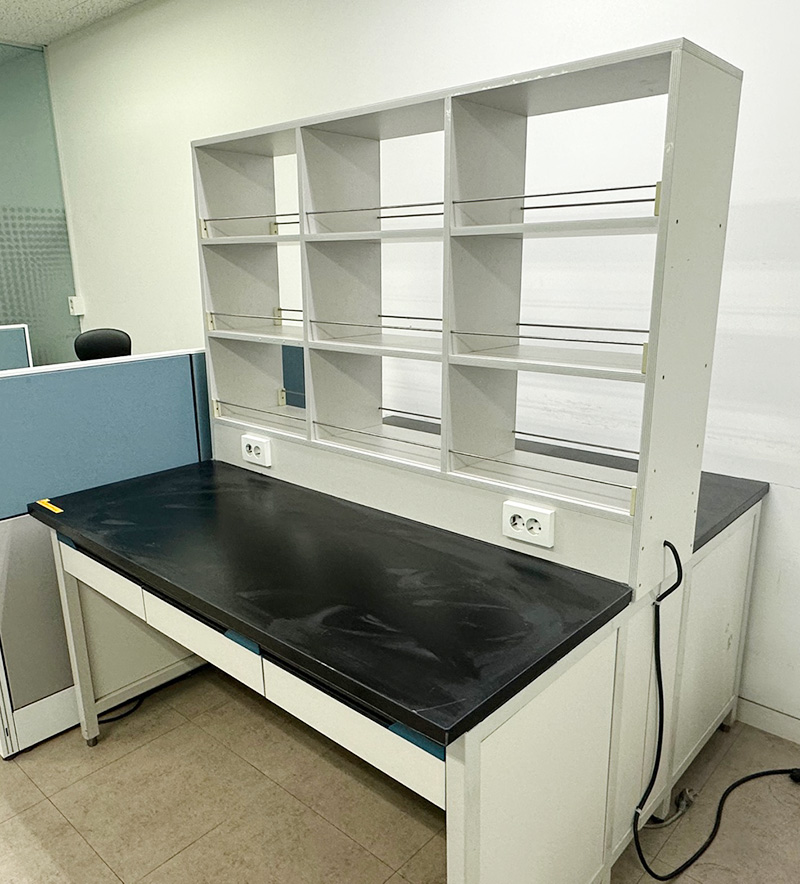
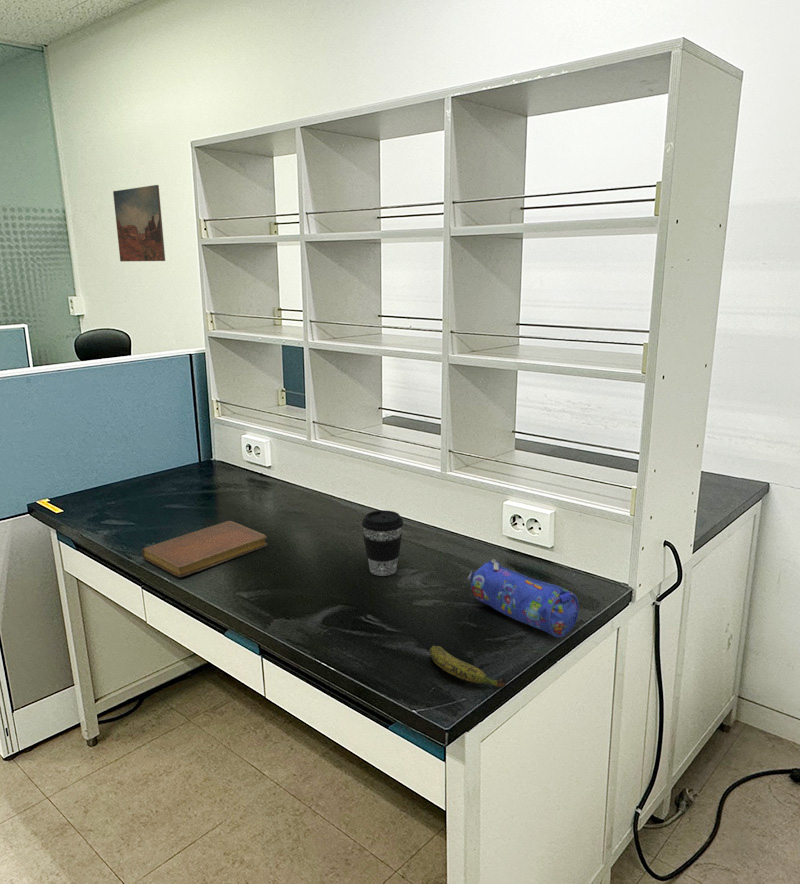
+ wall art (138, 225)
+ notebook (206, 546)
+ coffee cup (382, 543)
+ banana (460, 665)
+ pencil case (522, 594)
